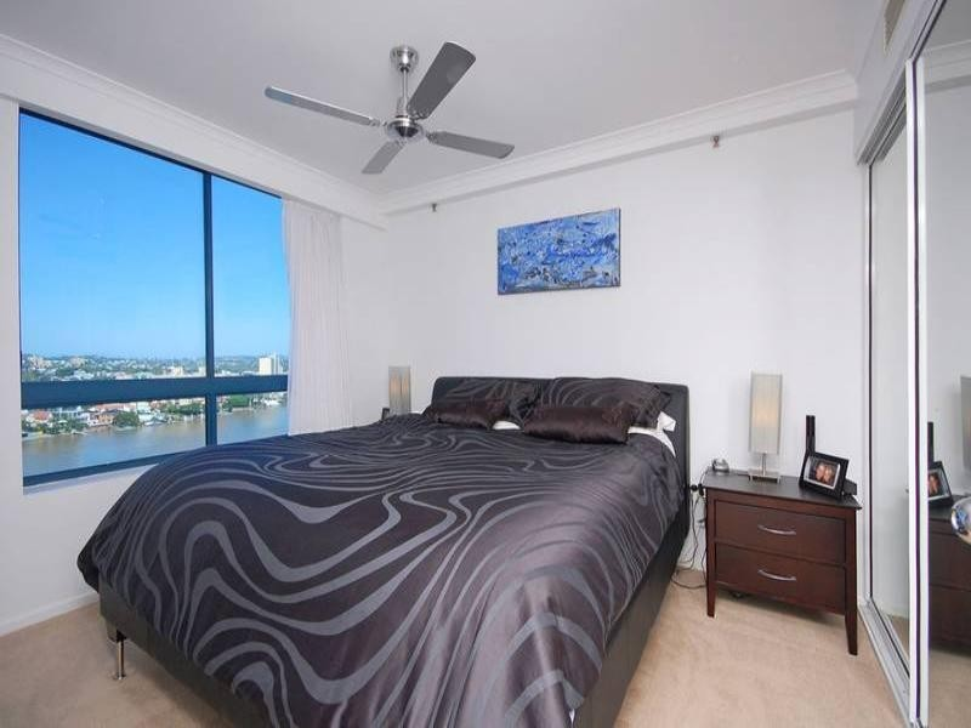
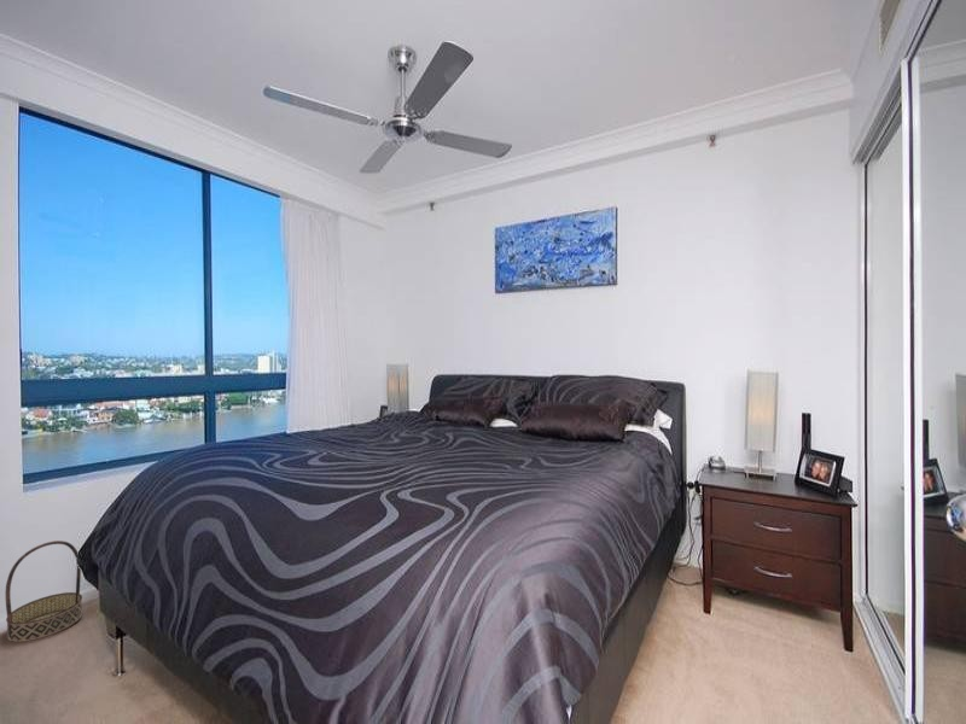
+ basket (46, 596)
